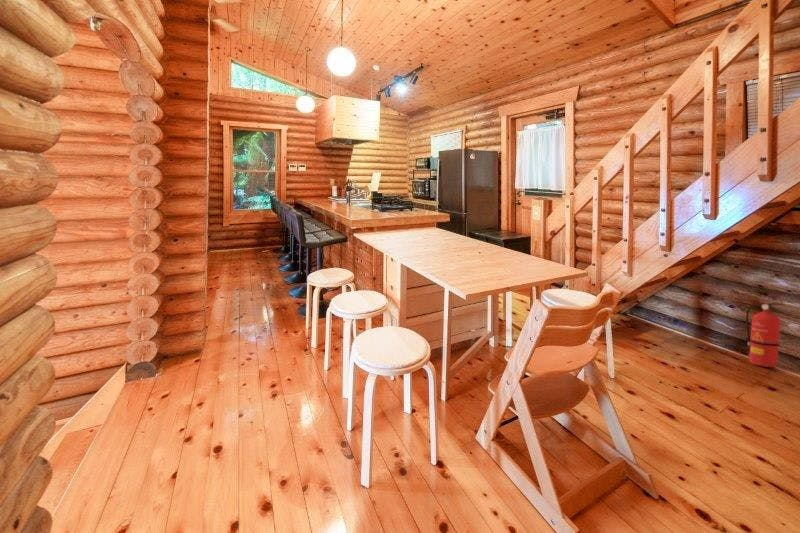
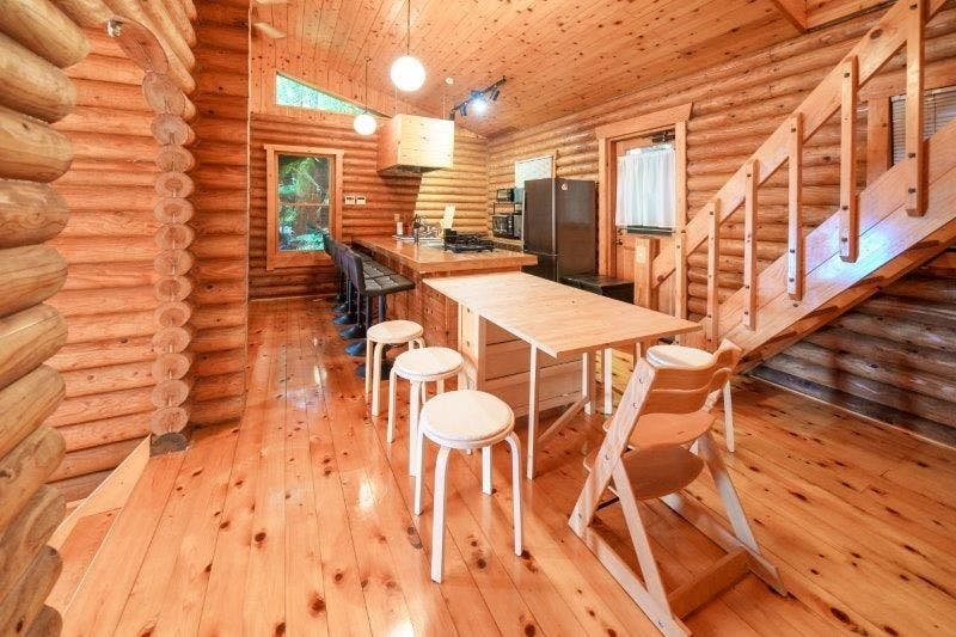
- fire extinguisher (764, 333)
